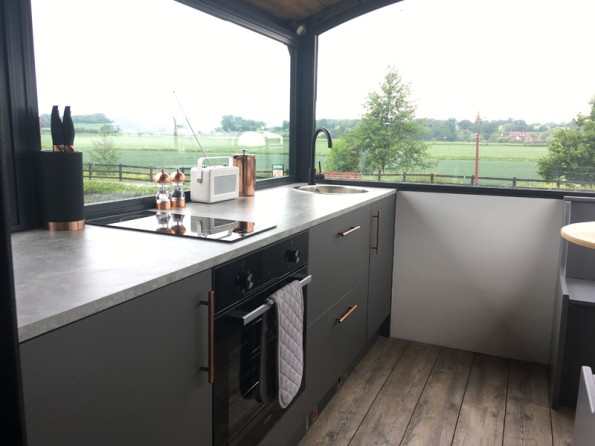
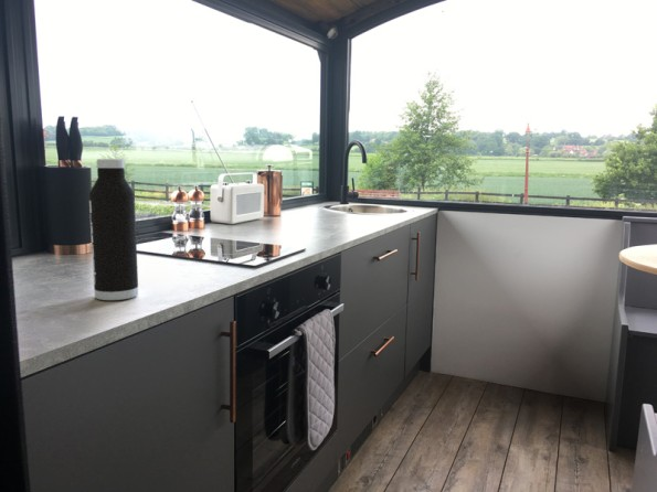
+ water bottle (113, 228)
